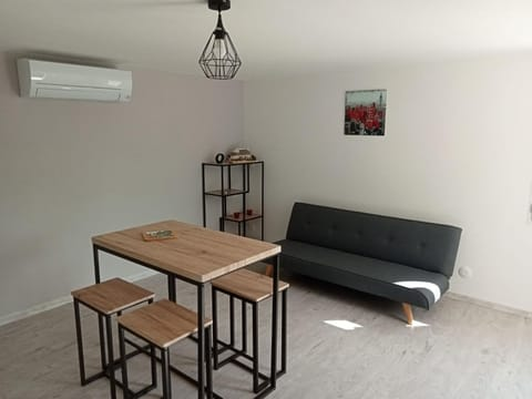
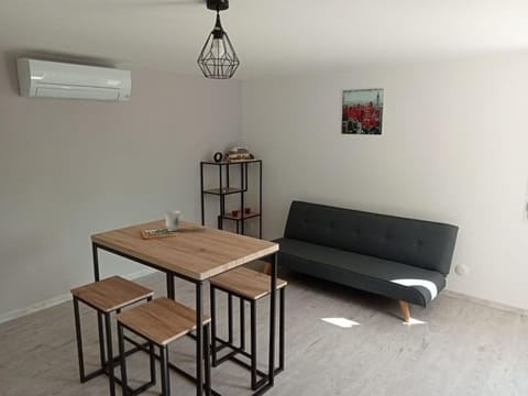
+ mug (175, 220)
